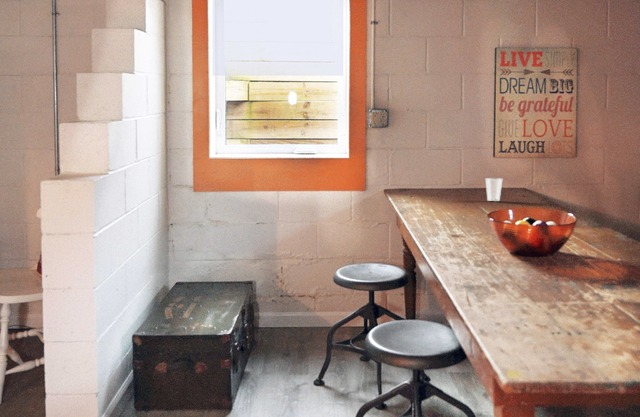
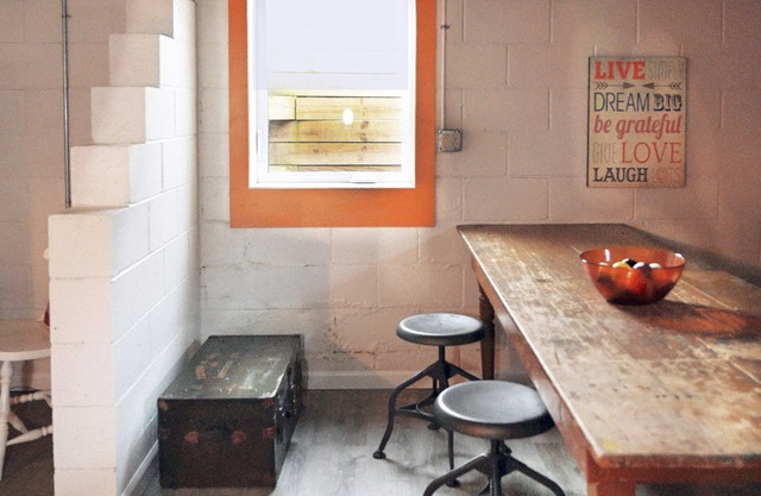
- dixie cup (493, 189)
